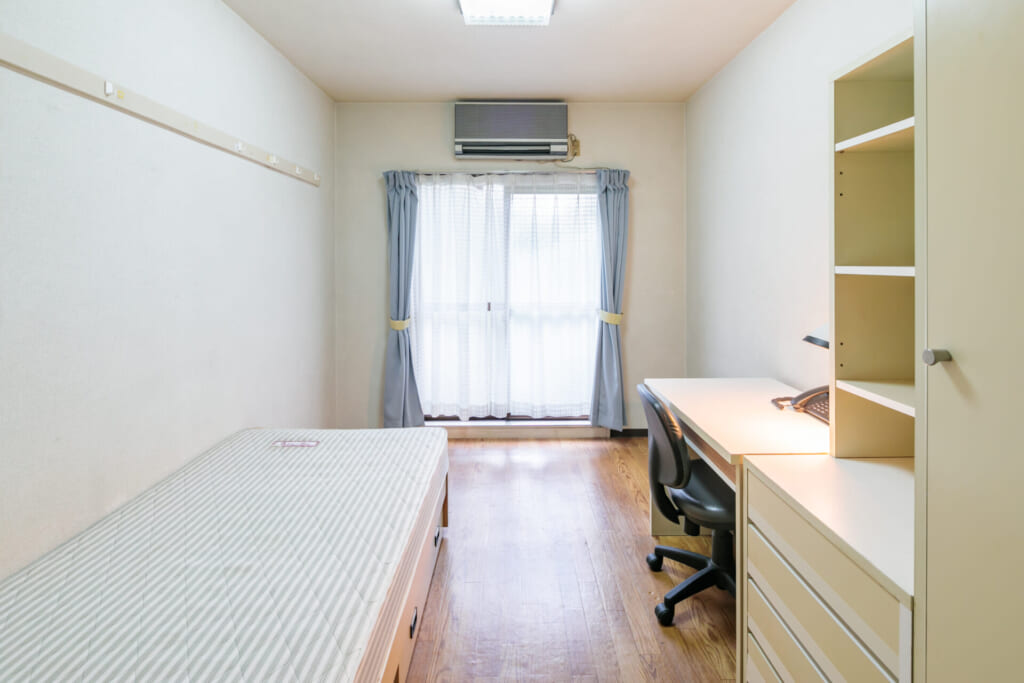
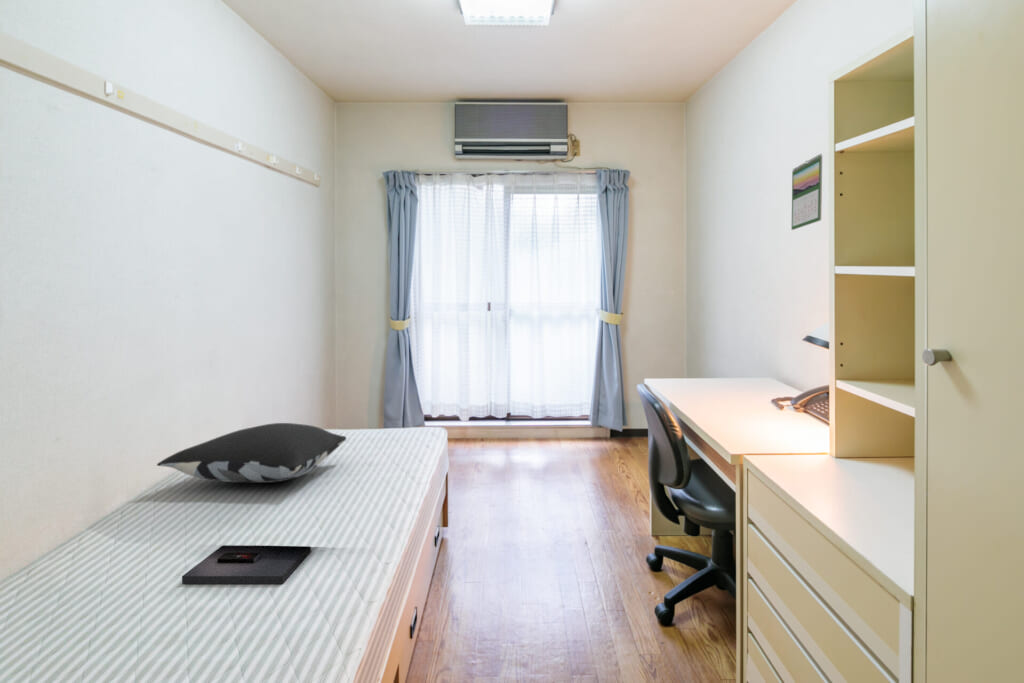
+ pillow (261, 451)
+ book (250, 561)
+ calendar (806, 193)
